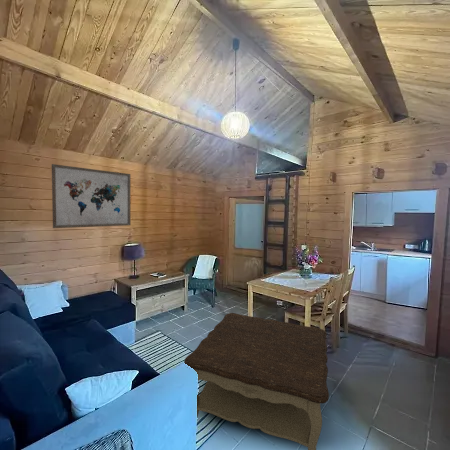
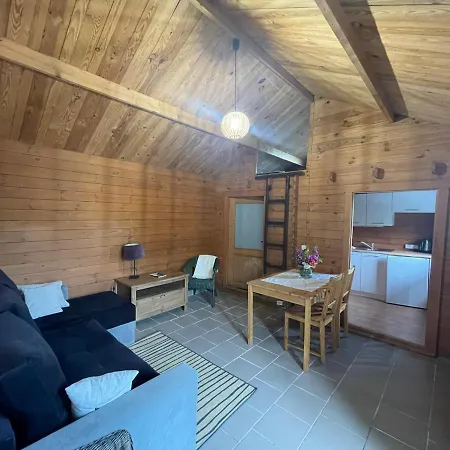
- coffee table (262, 370)
- wall art (95, 198)
